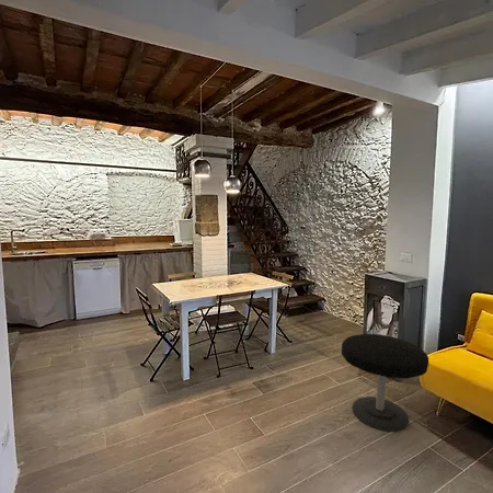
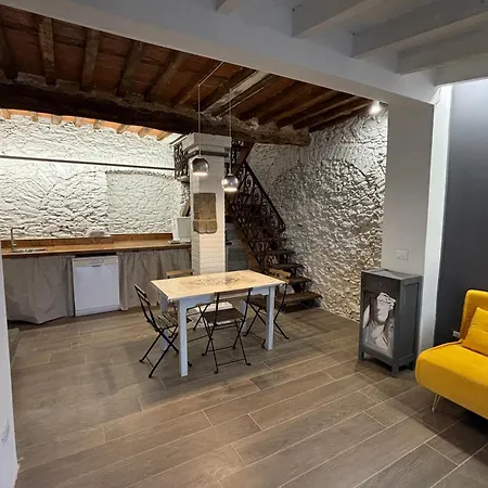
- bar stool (381, 380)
